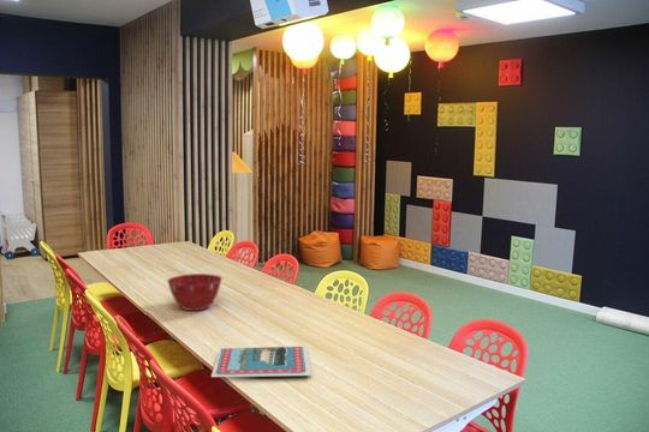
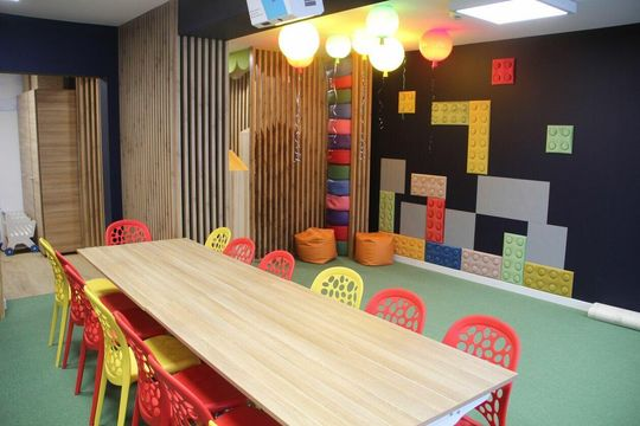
- mixing bowl (195, 293)
- postcard (263, 350)
